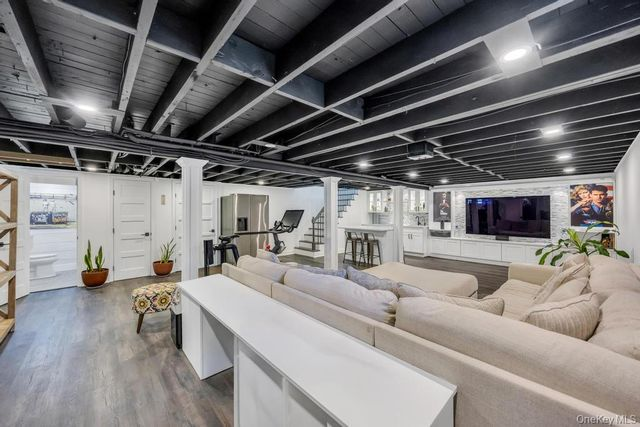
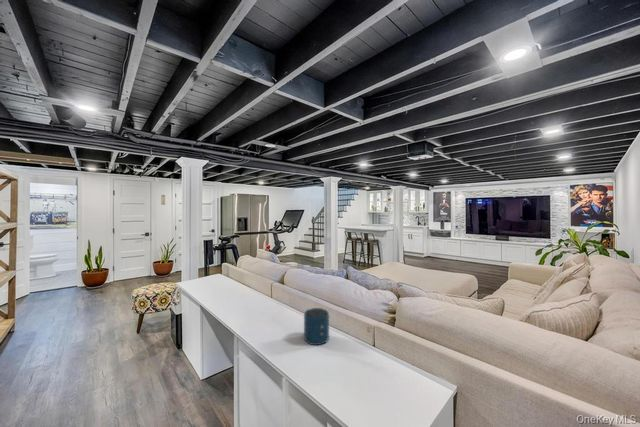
+ speaker (316, 325)
